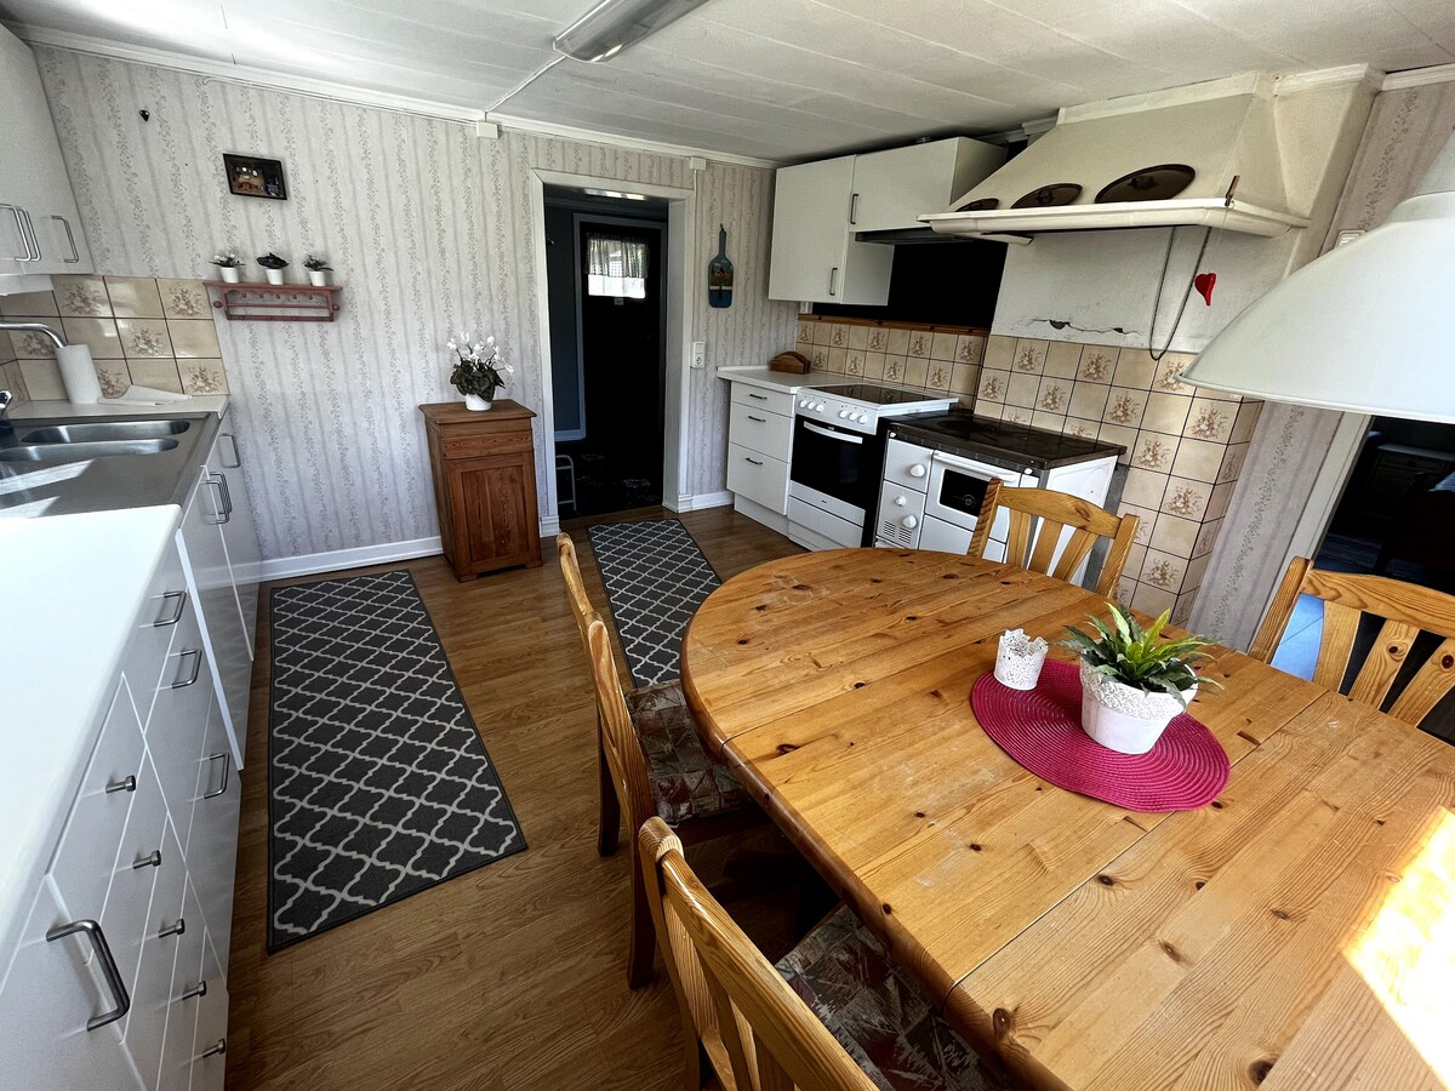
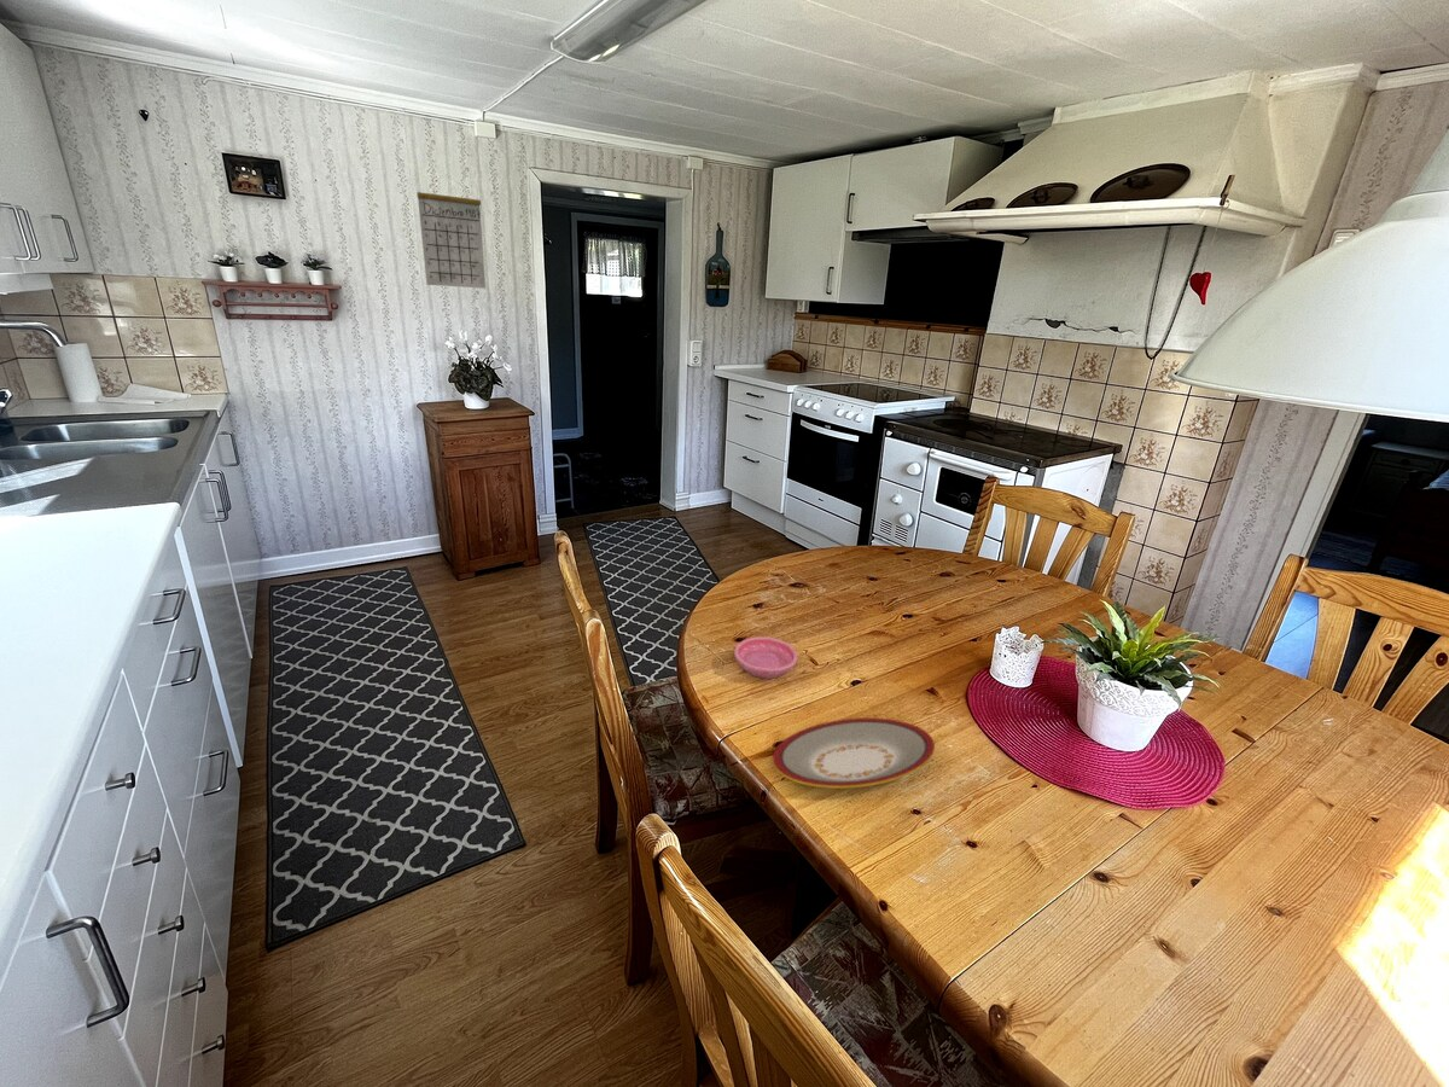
+ saucer (764, 658)
+ calendar (452, 231)
+ plate (854, 755)
